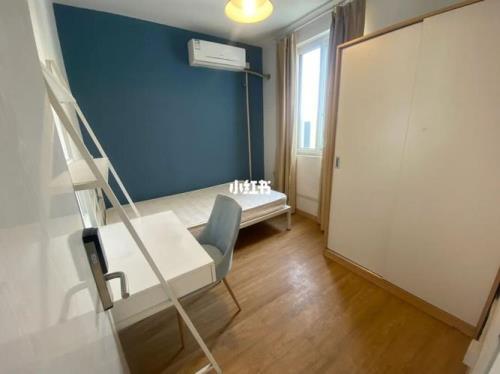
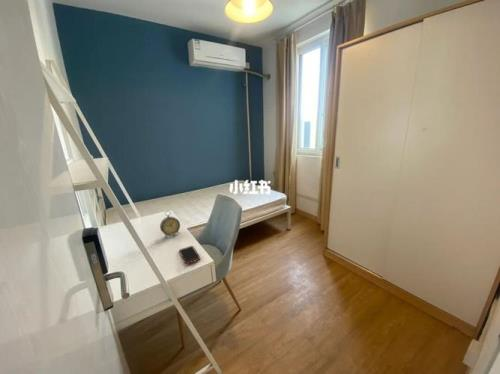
+ cell phone (189, 254)
+ alarm clock (169, 223)
